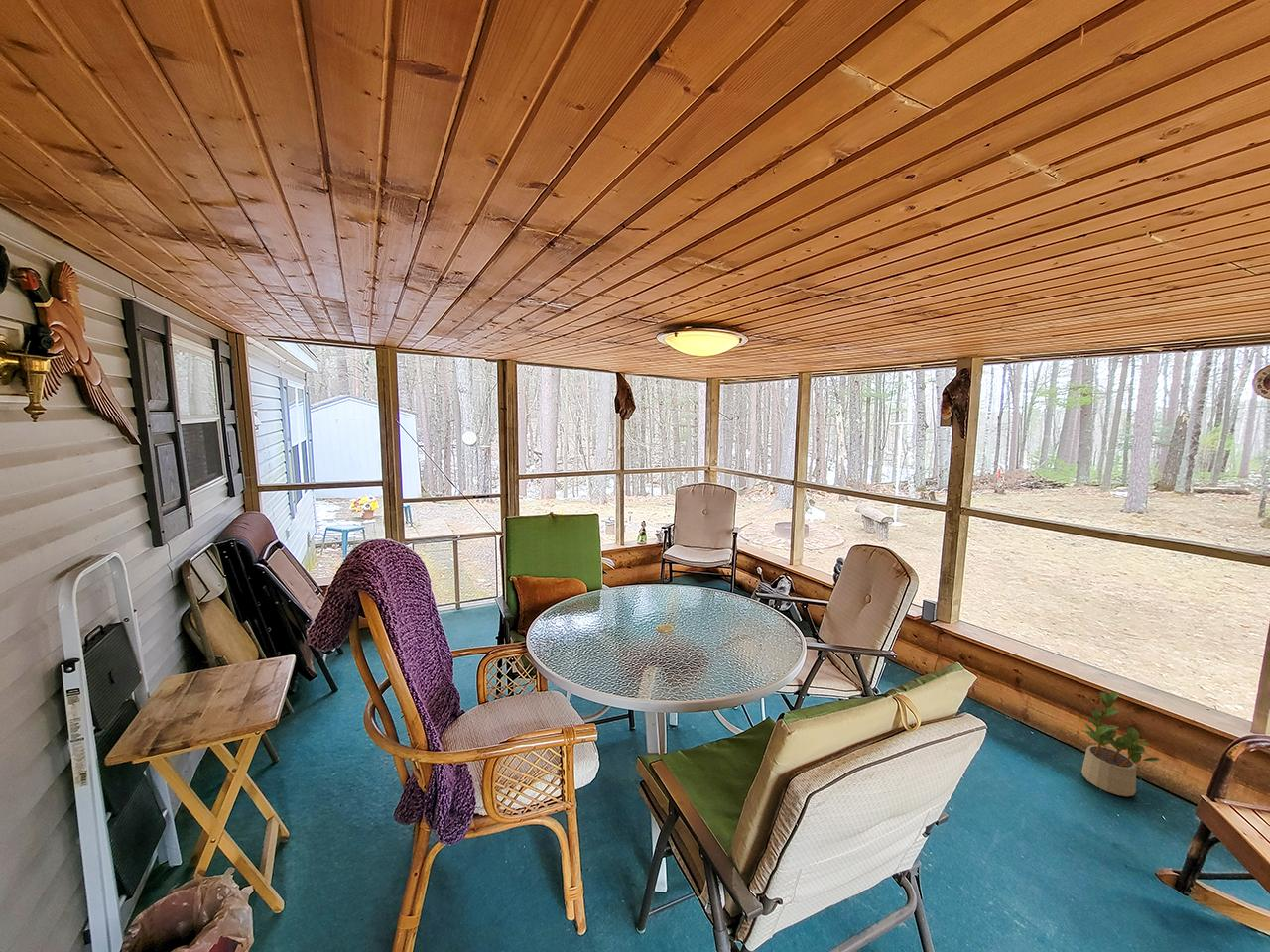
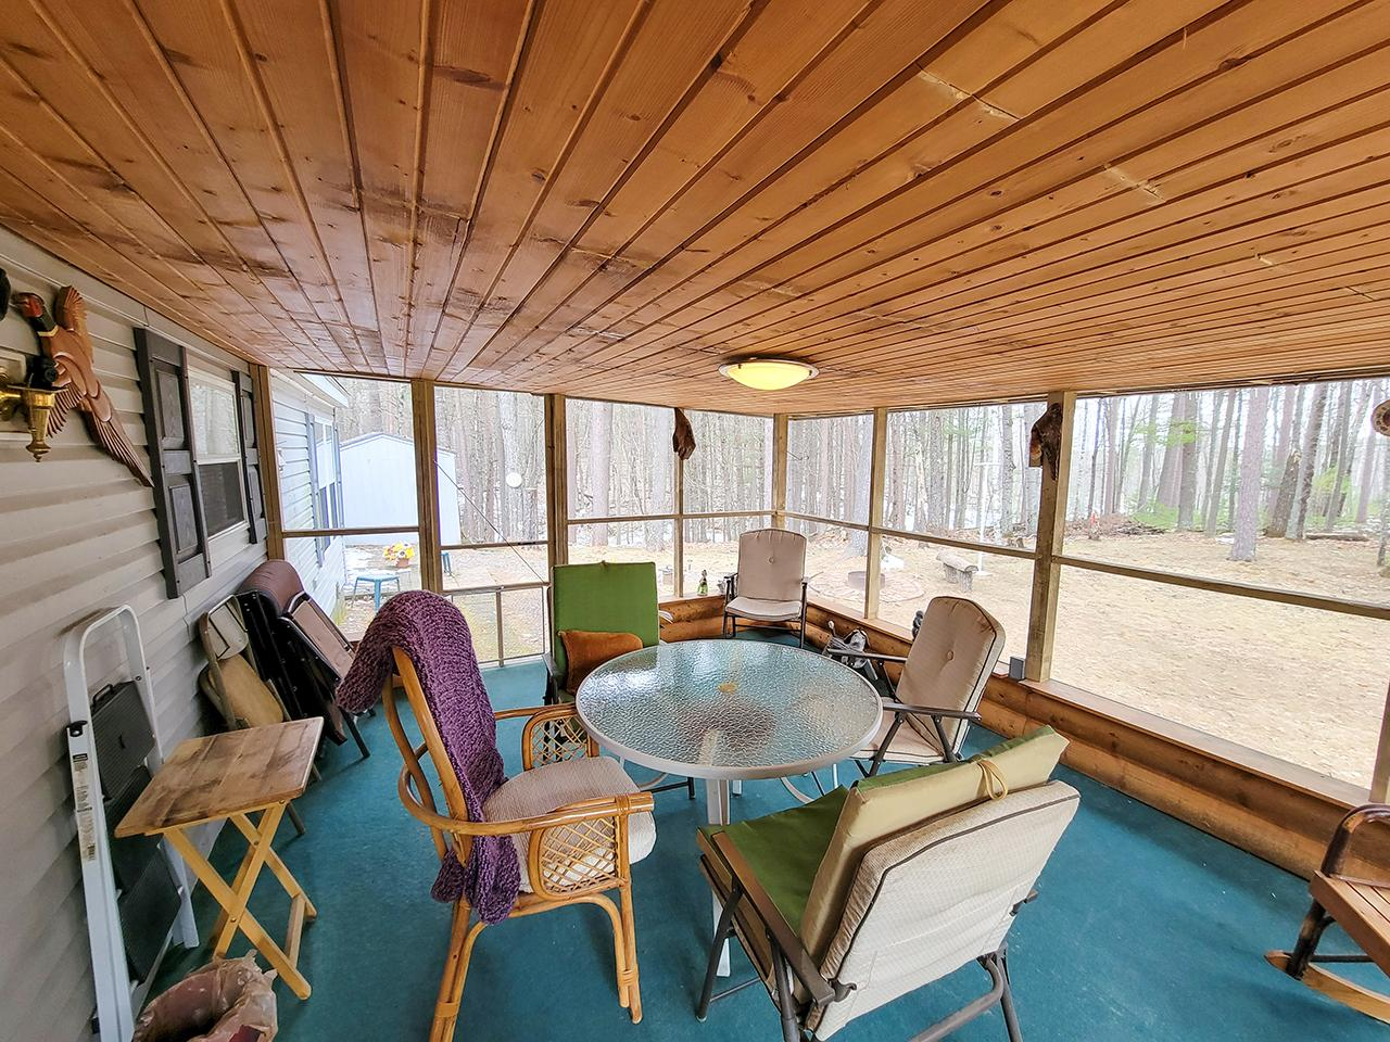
- potted plant (1120, 742)
